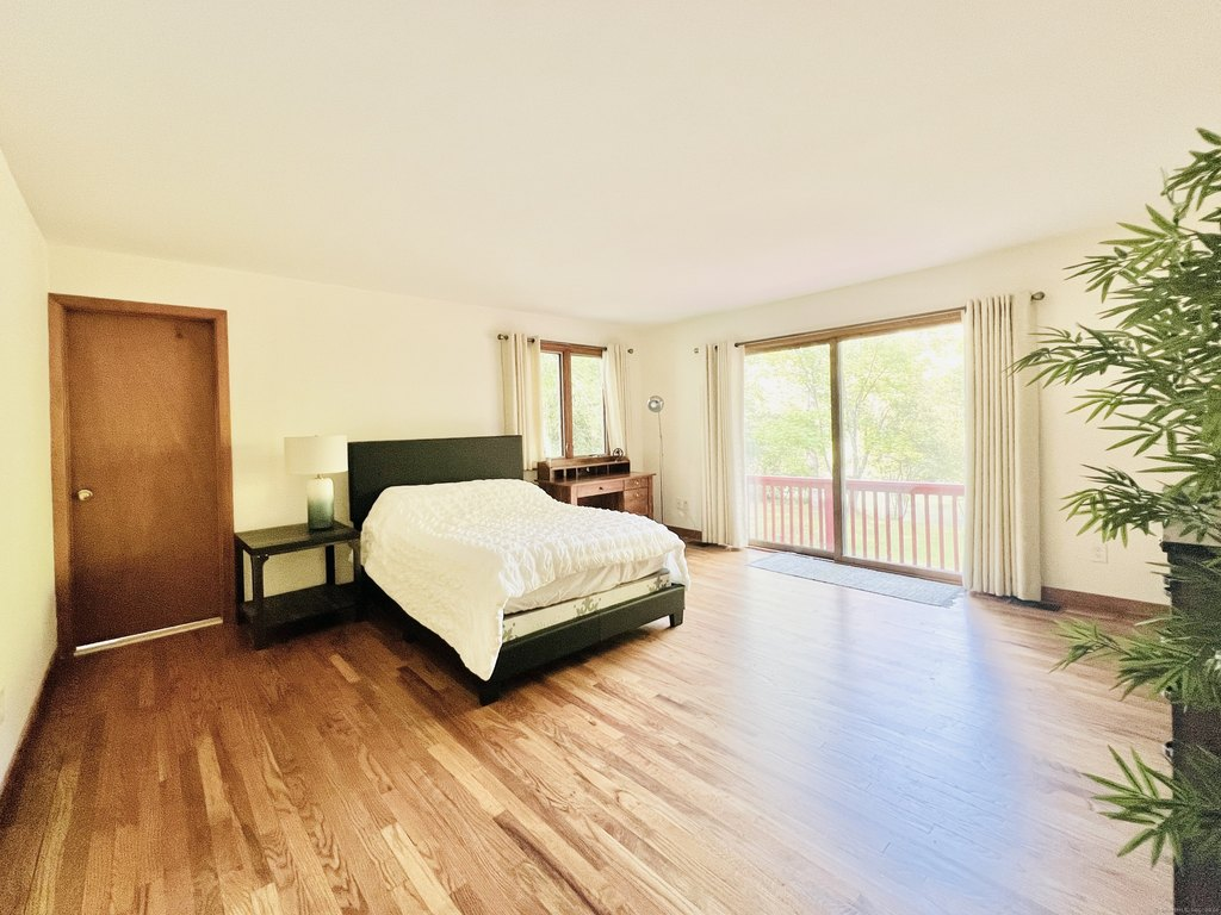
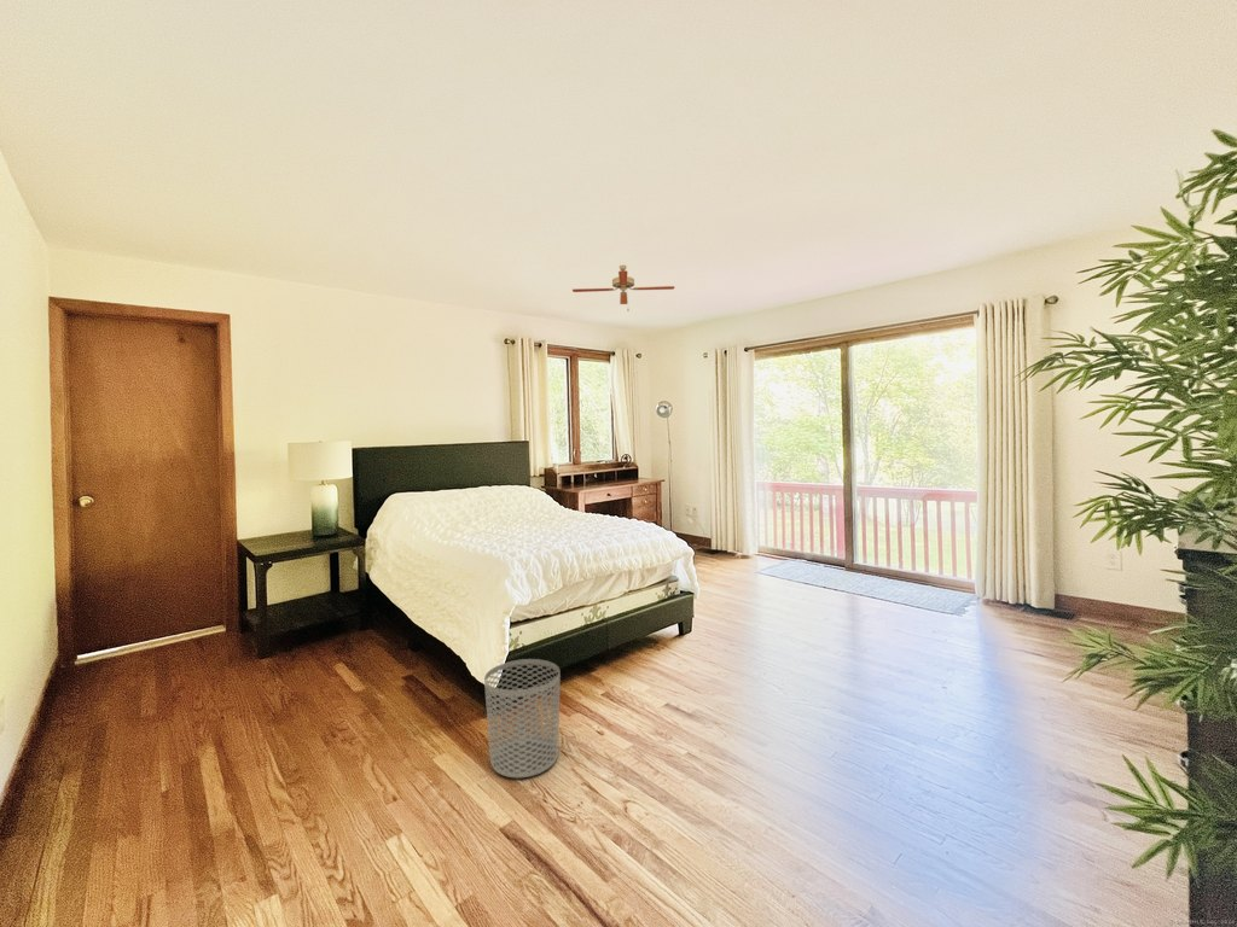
+ ceiling fan (623, 288)
+ waste bin (524, 716)
